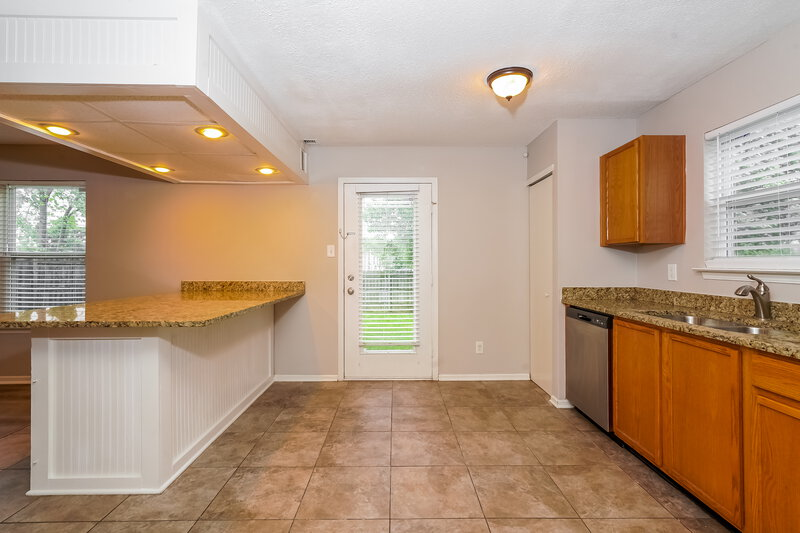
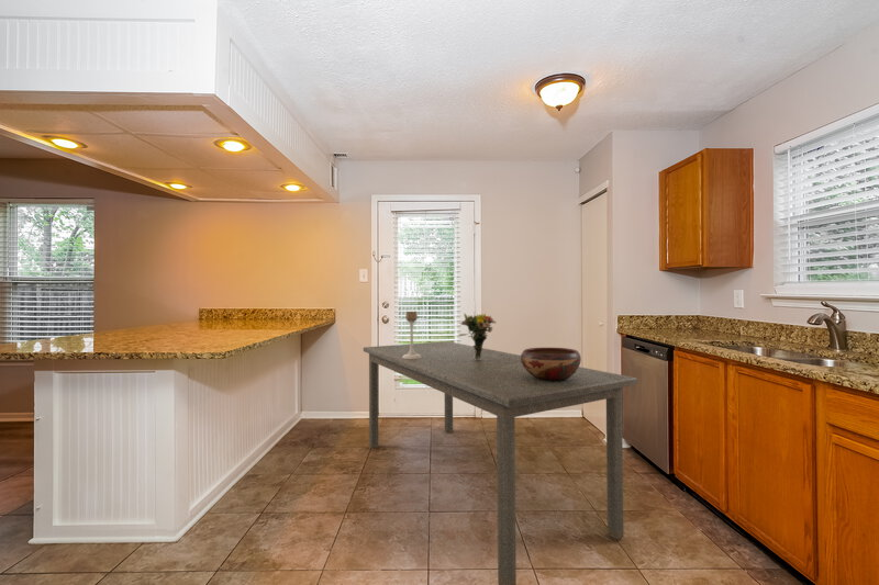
+ decorative bowl (549, 363)
+ dining table (452, 419)
+ bouquet (477, 336)
+ candle holder (411, 334)
